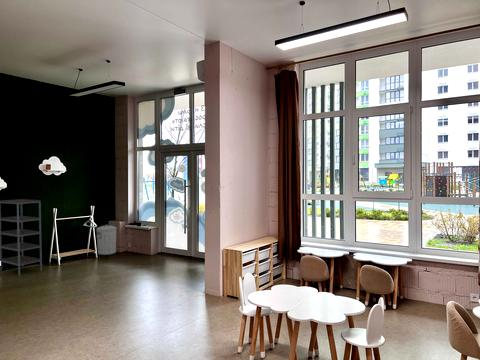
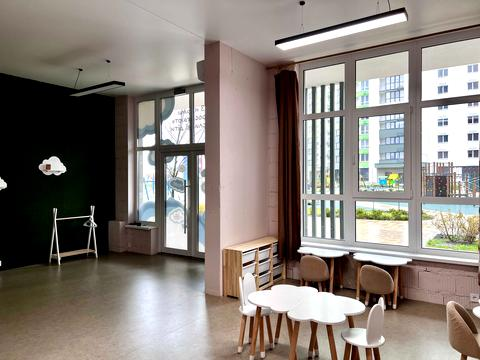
- shelving unit (20, 235)
- trash can (106, 238)
